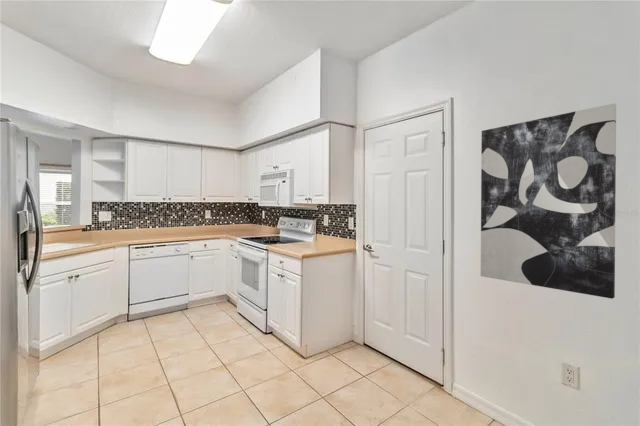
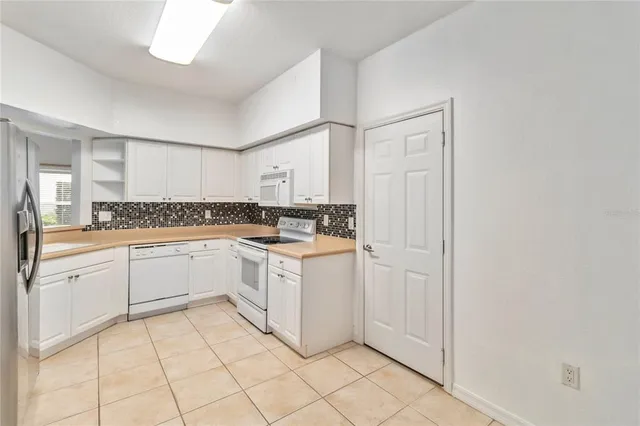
- wall art (538, 202)
